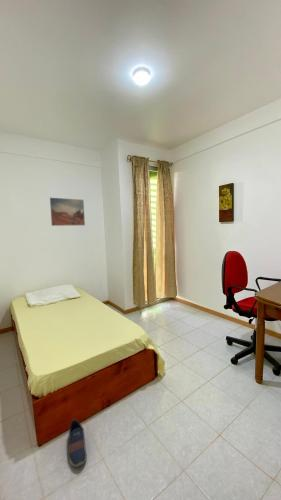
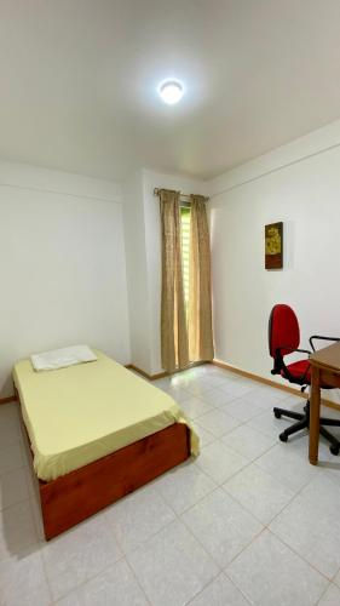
- wall art (68, 212)
- shoe (76, 440)
